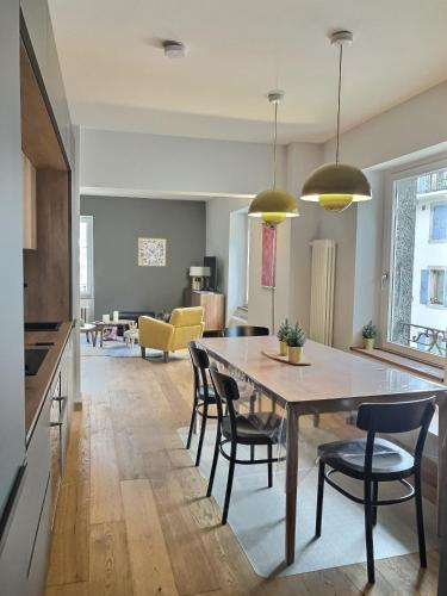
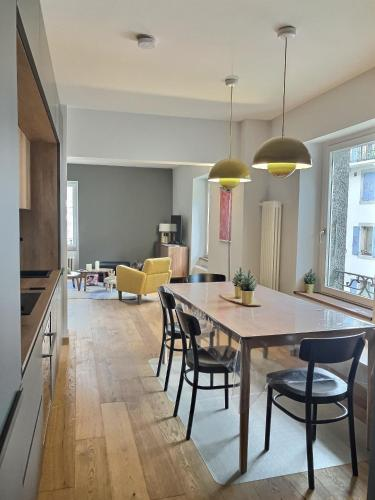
- wall art (150, 252)
